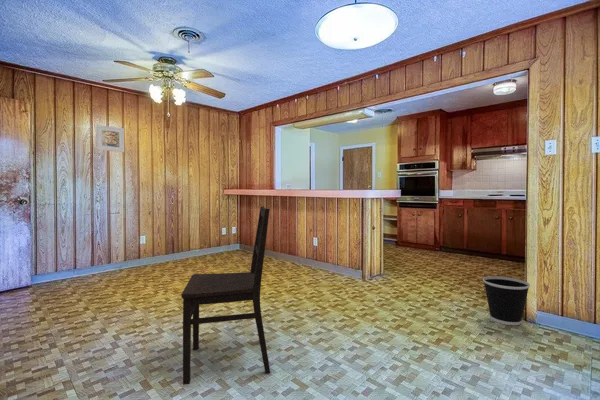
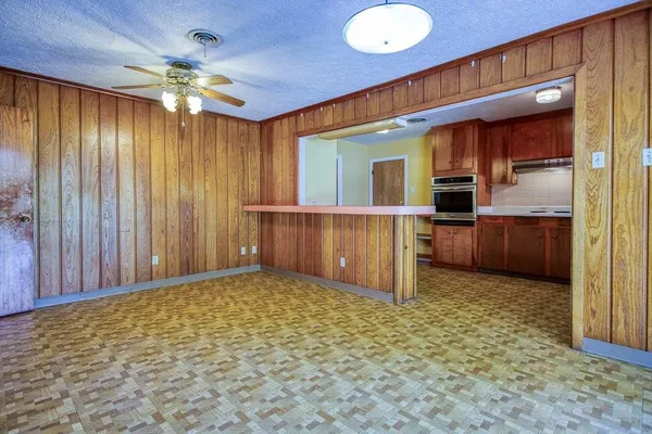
- wastebasket (505, 300)
- dining chair (228, 284)
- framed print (110, 138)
